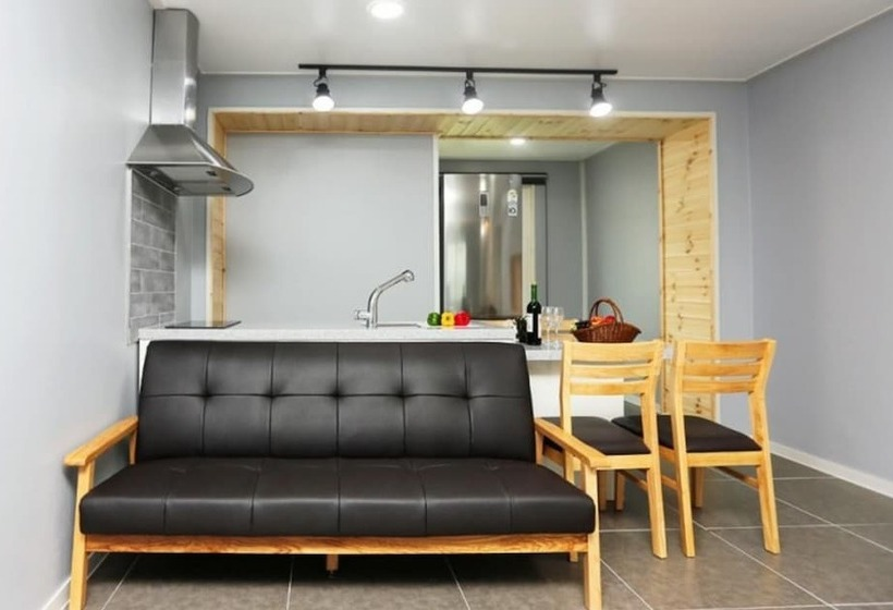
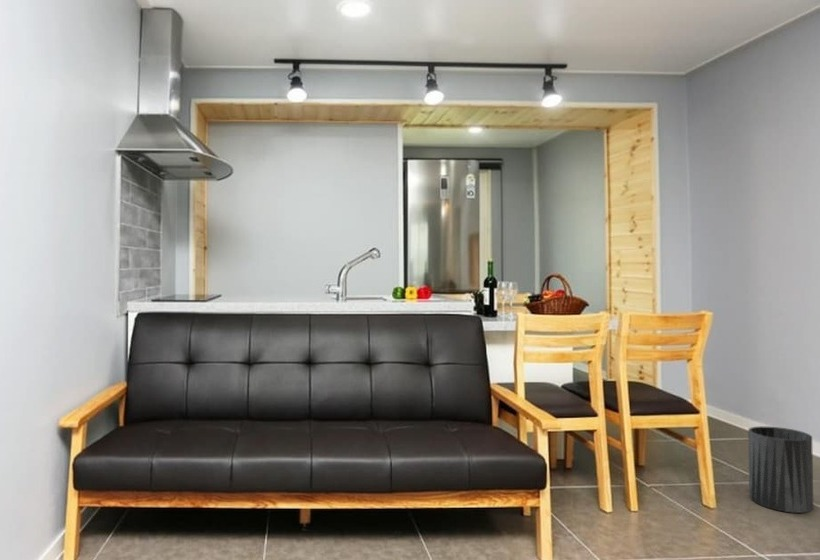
+ trash can (779, 467)
